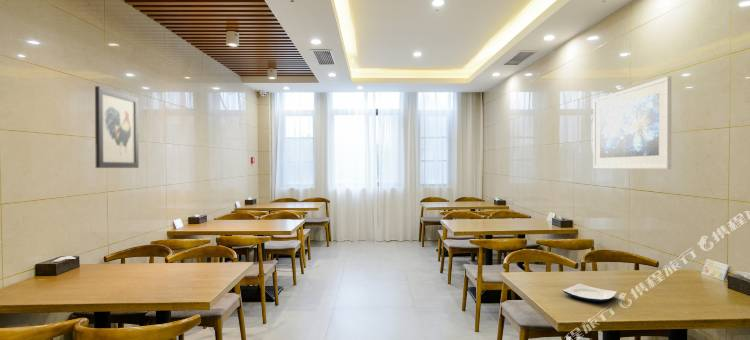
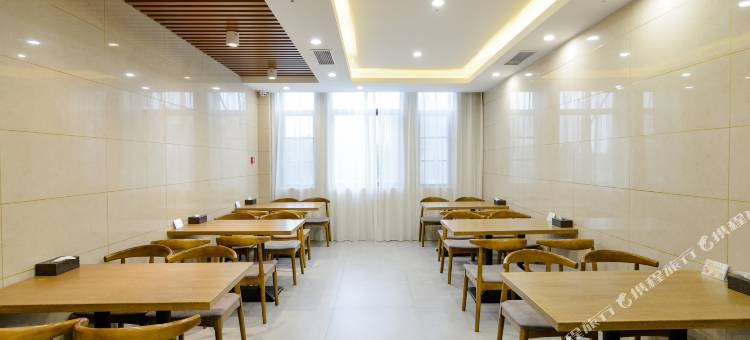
- plate (589, 293)
- wall art (118, 130)
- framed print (626, 129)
